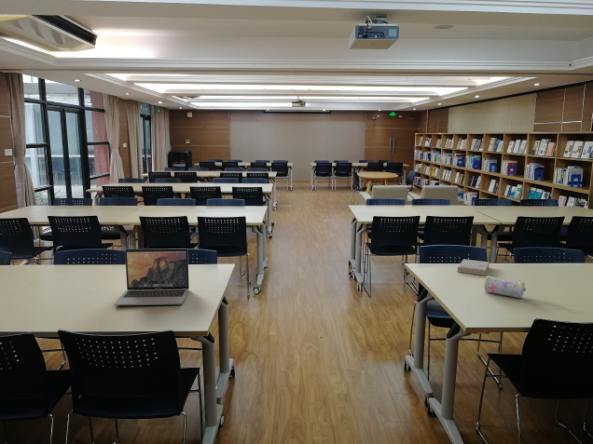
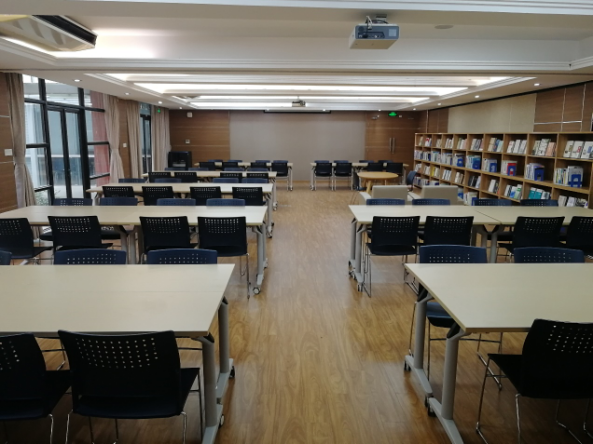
- pencil case (504, 286)
- book (473, 267)
- laptop (152, 276)
